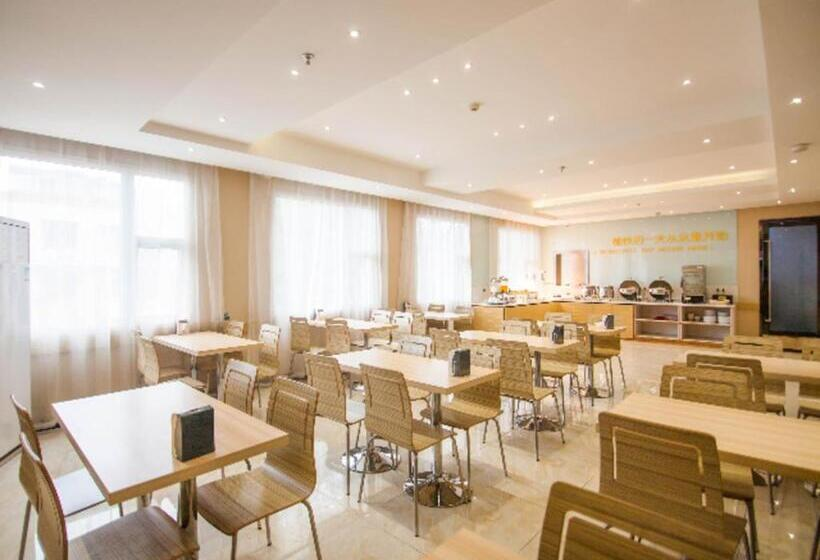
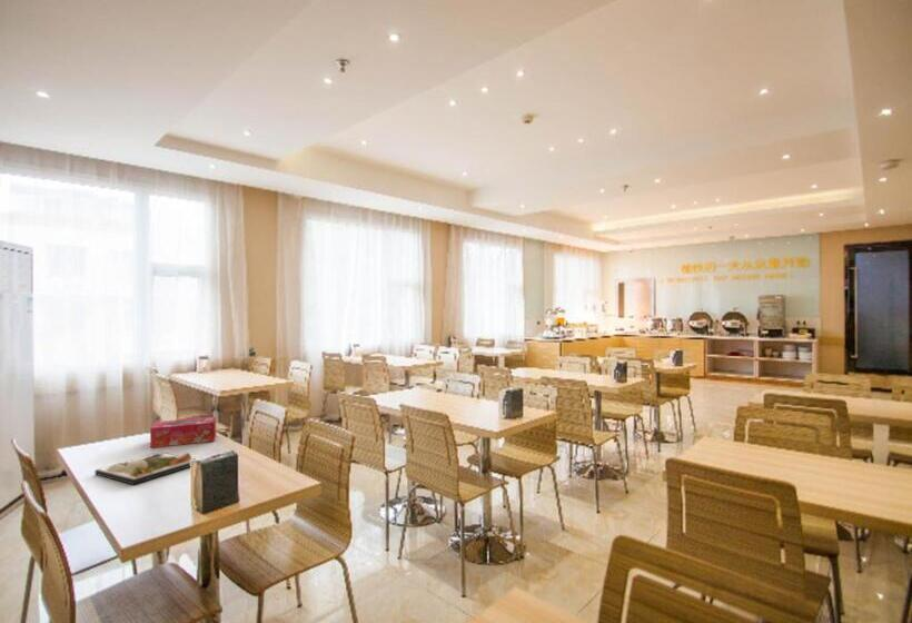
+ dinner plate (148, 463)
+ tissue box (185, 431)
